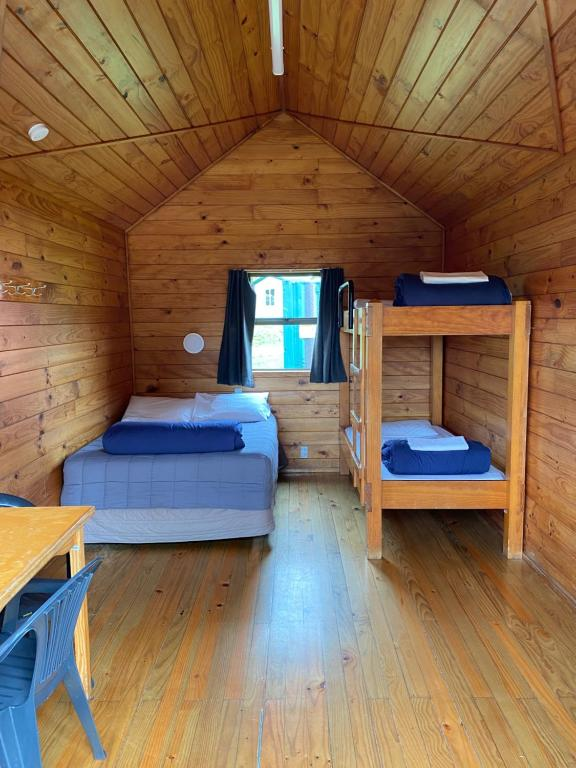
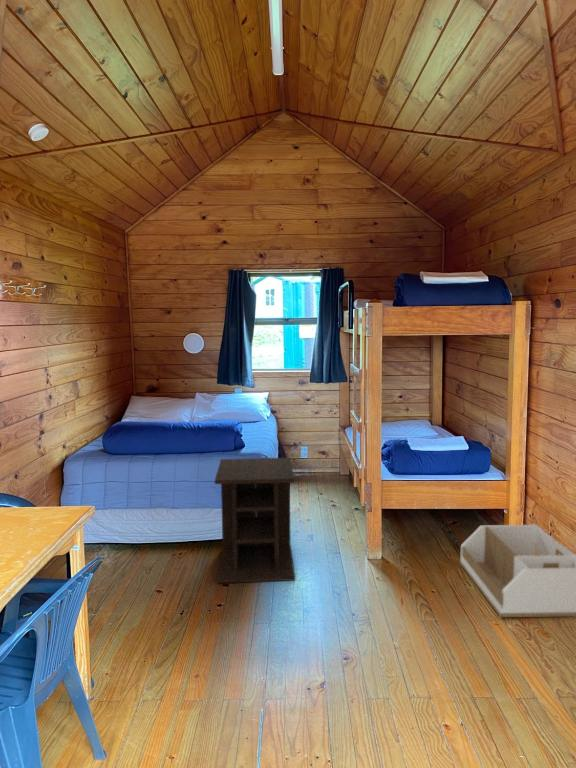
+ storage bin (519, 564)
+ nightstand (255, 516)
